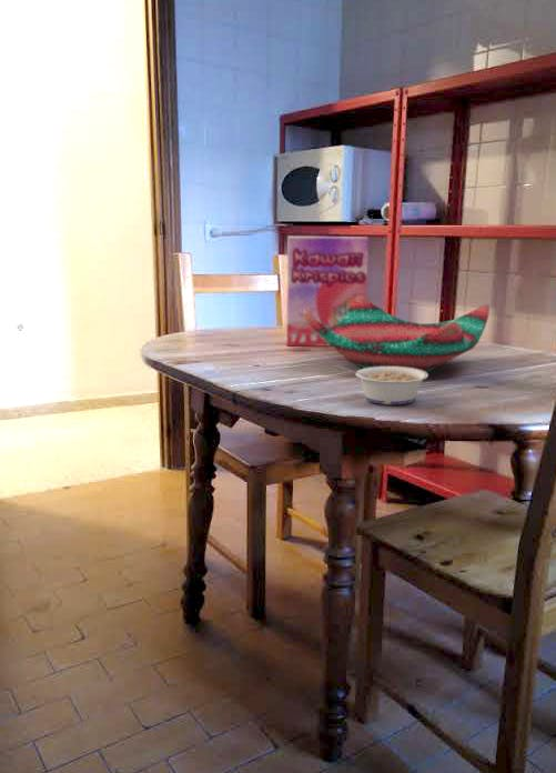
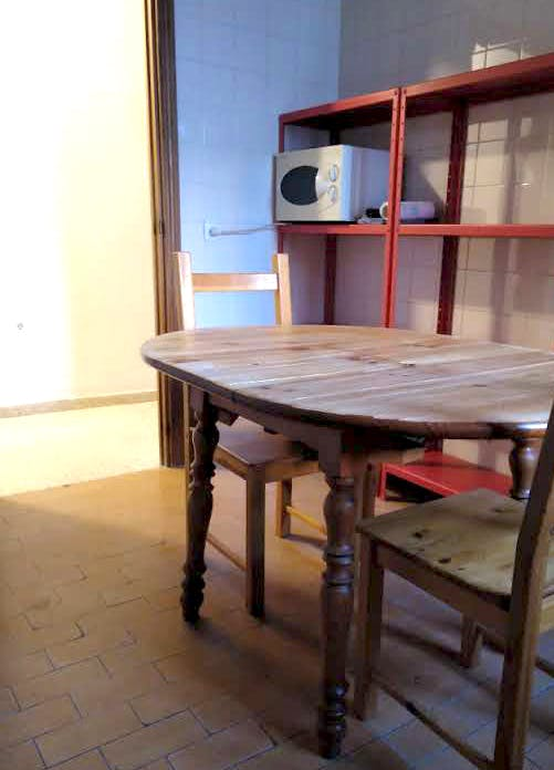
- cereal box (325, 291)
- legume (388, 383)
- decorative bowl (397, 335)
